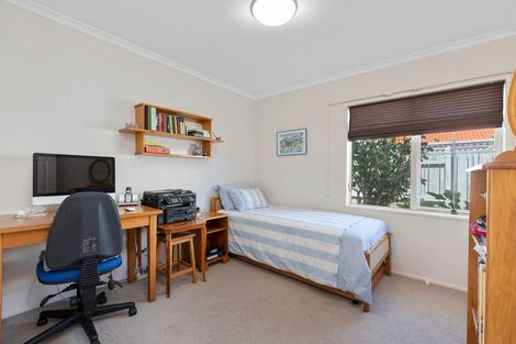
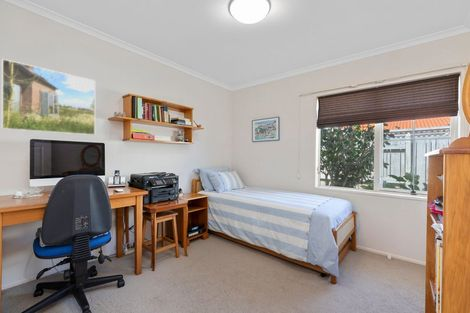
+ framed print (54, 101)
